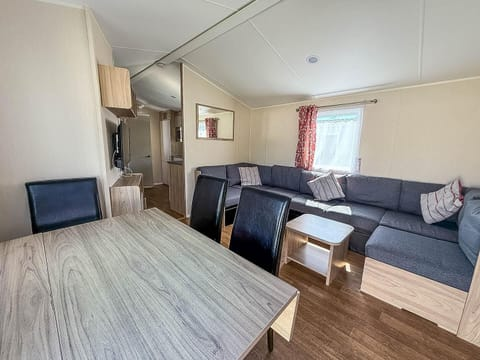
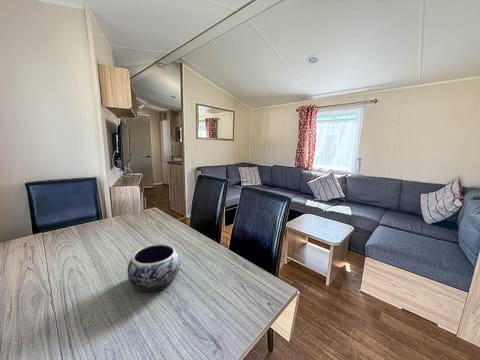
+ decorative bowl (154, 266)
